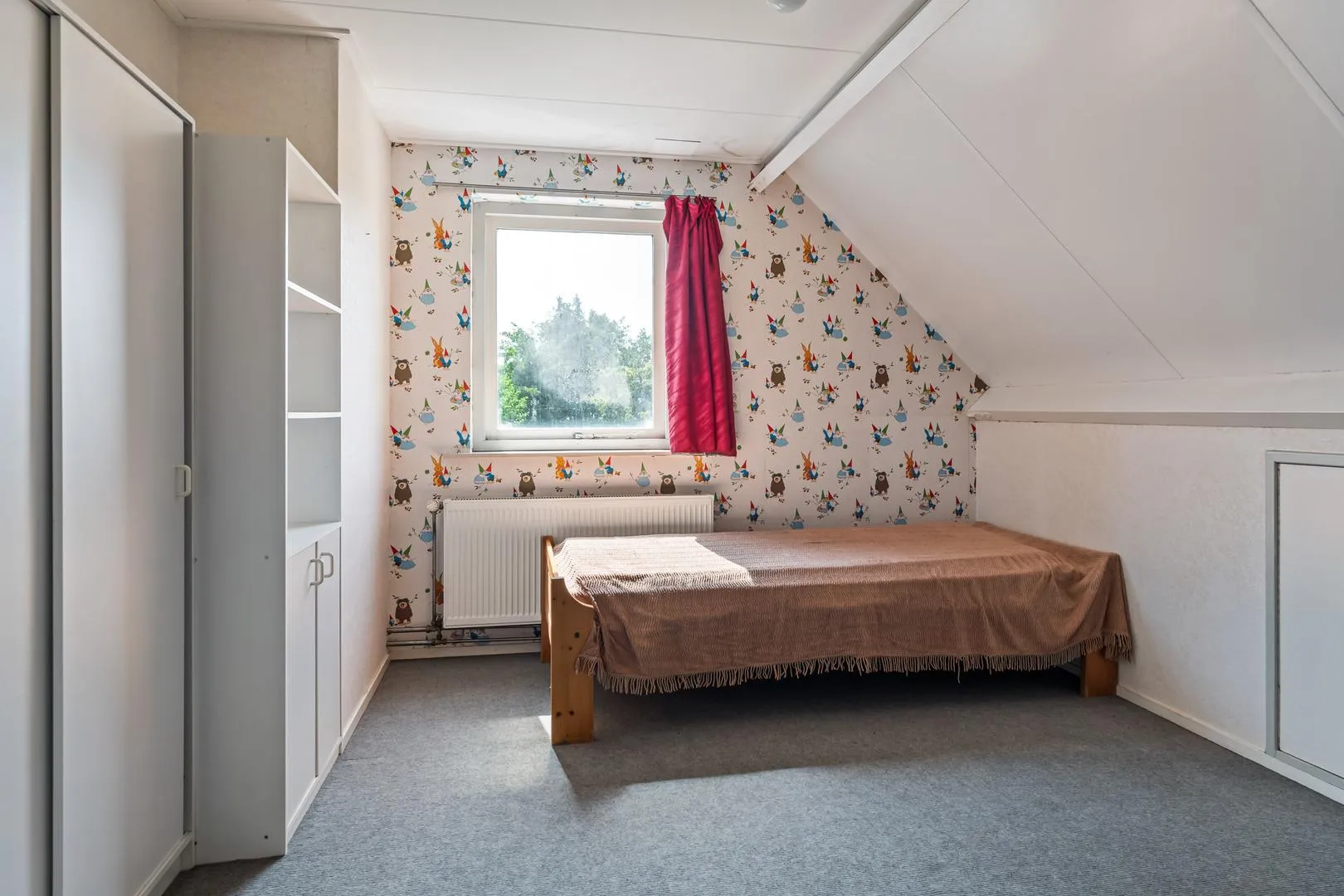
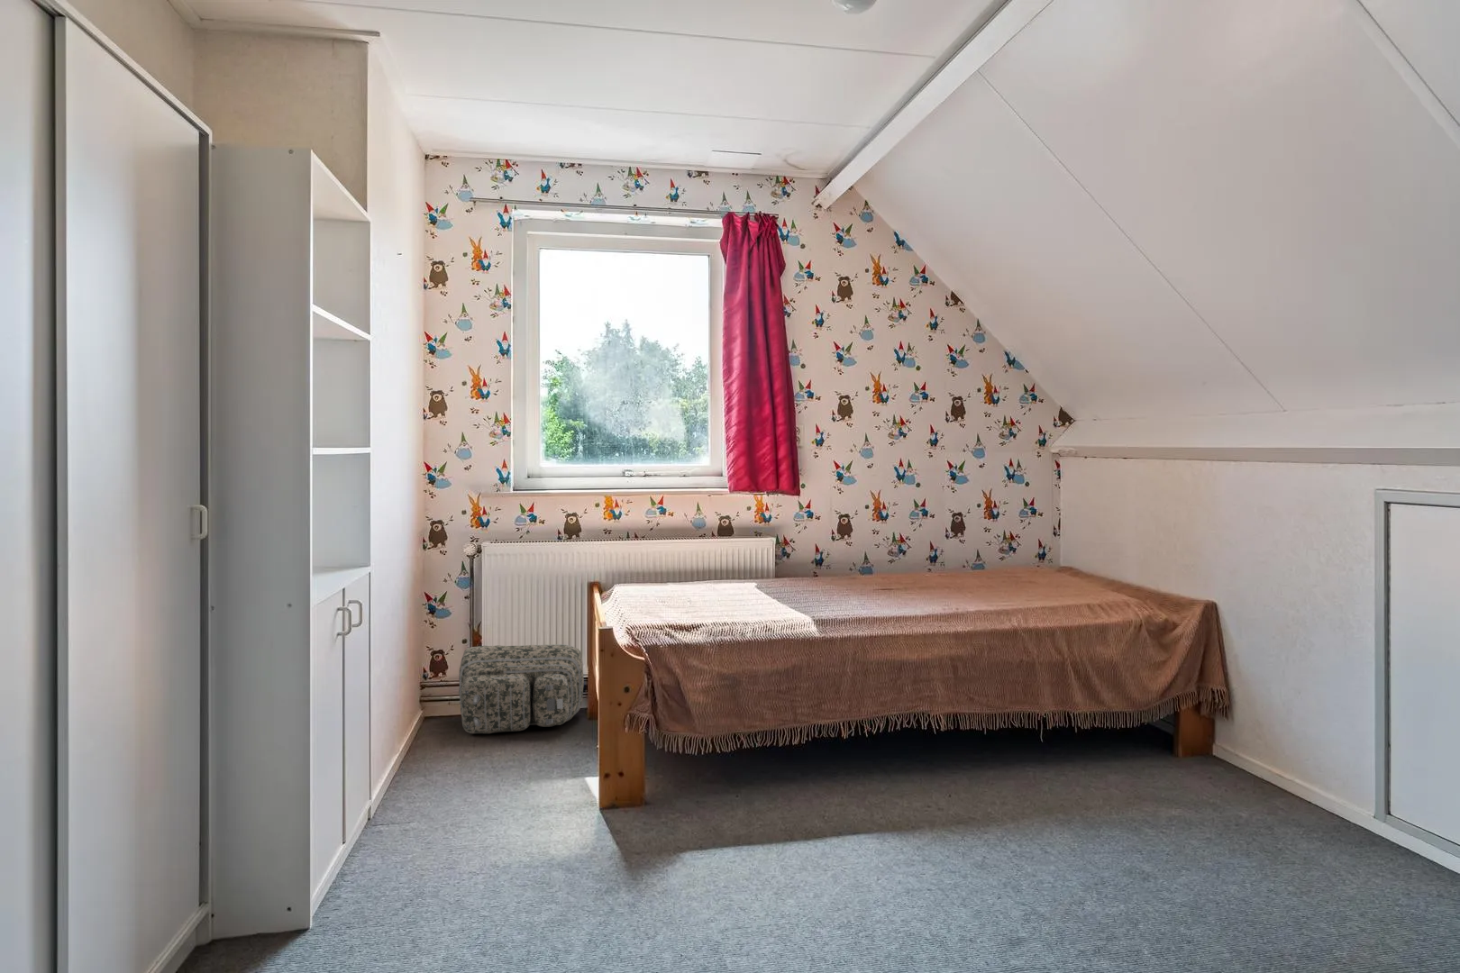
+ backpack (521, 686)
